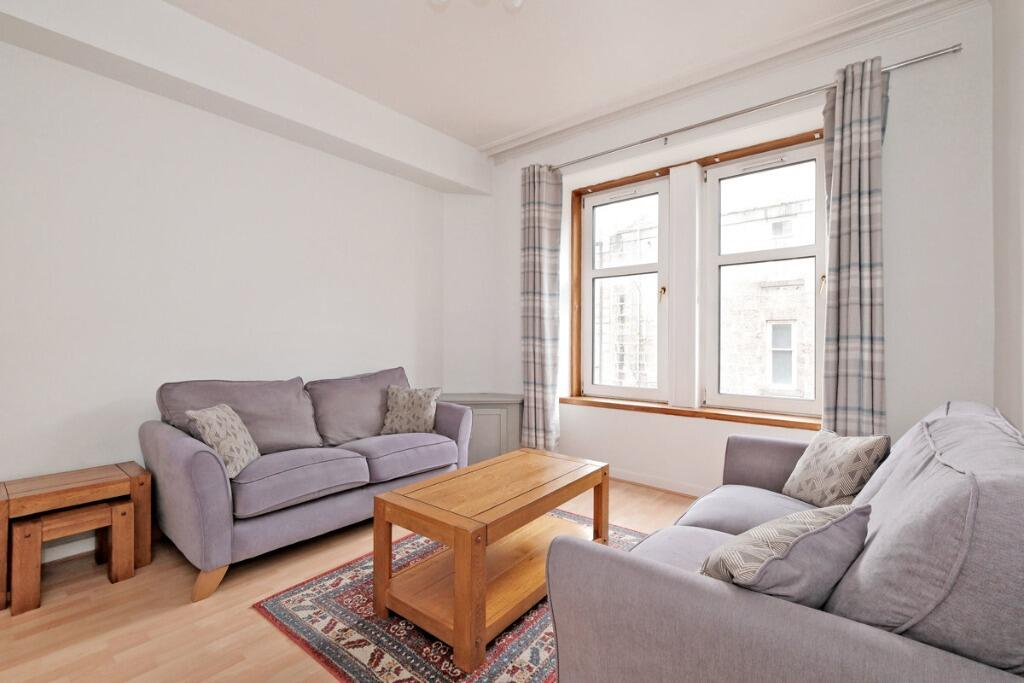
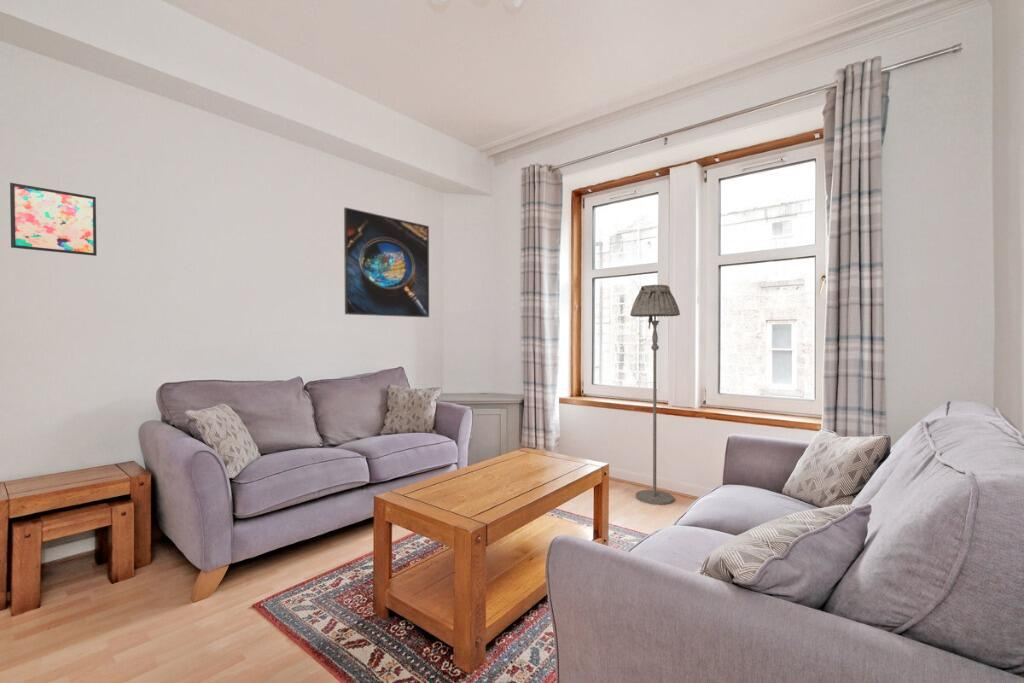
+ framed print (390, 266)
+ wall art (55, 221)
+ floor lamp (654, 392)
